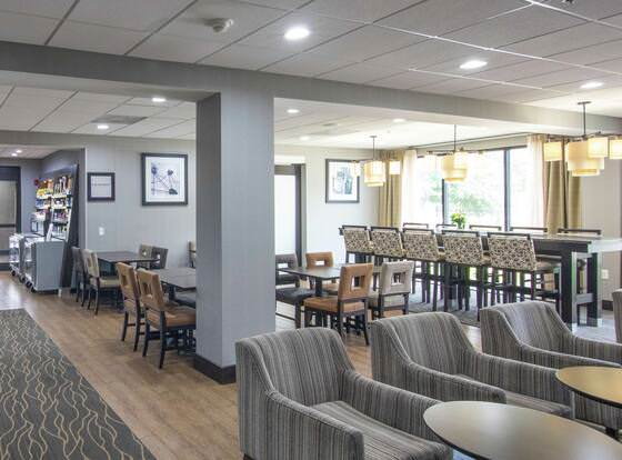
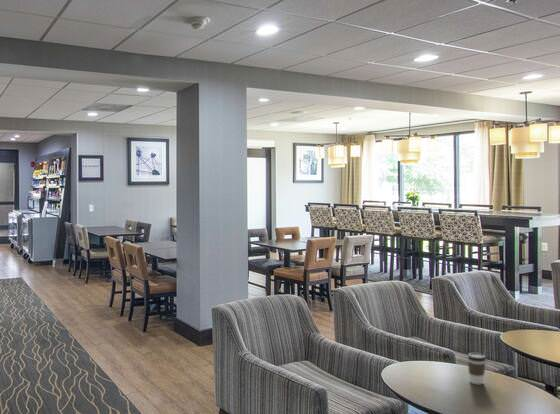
+ coffee cup (476, 368)
